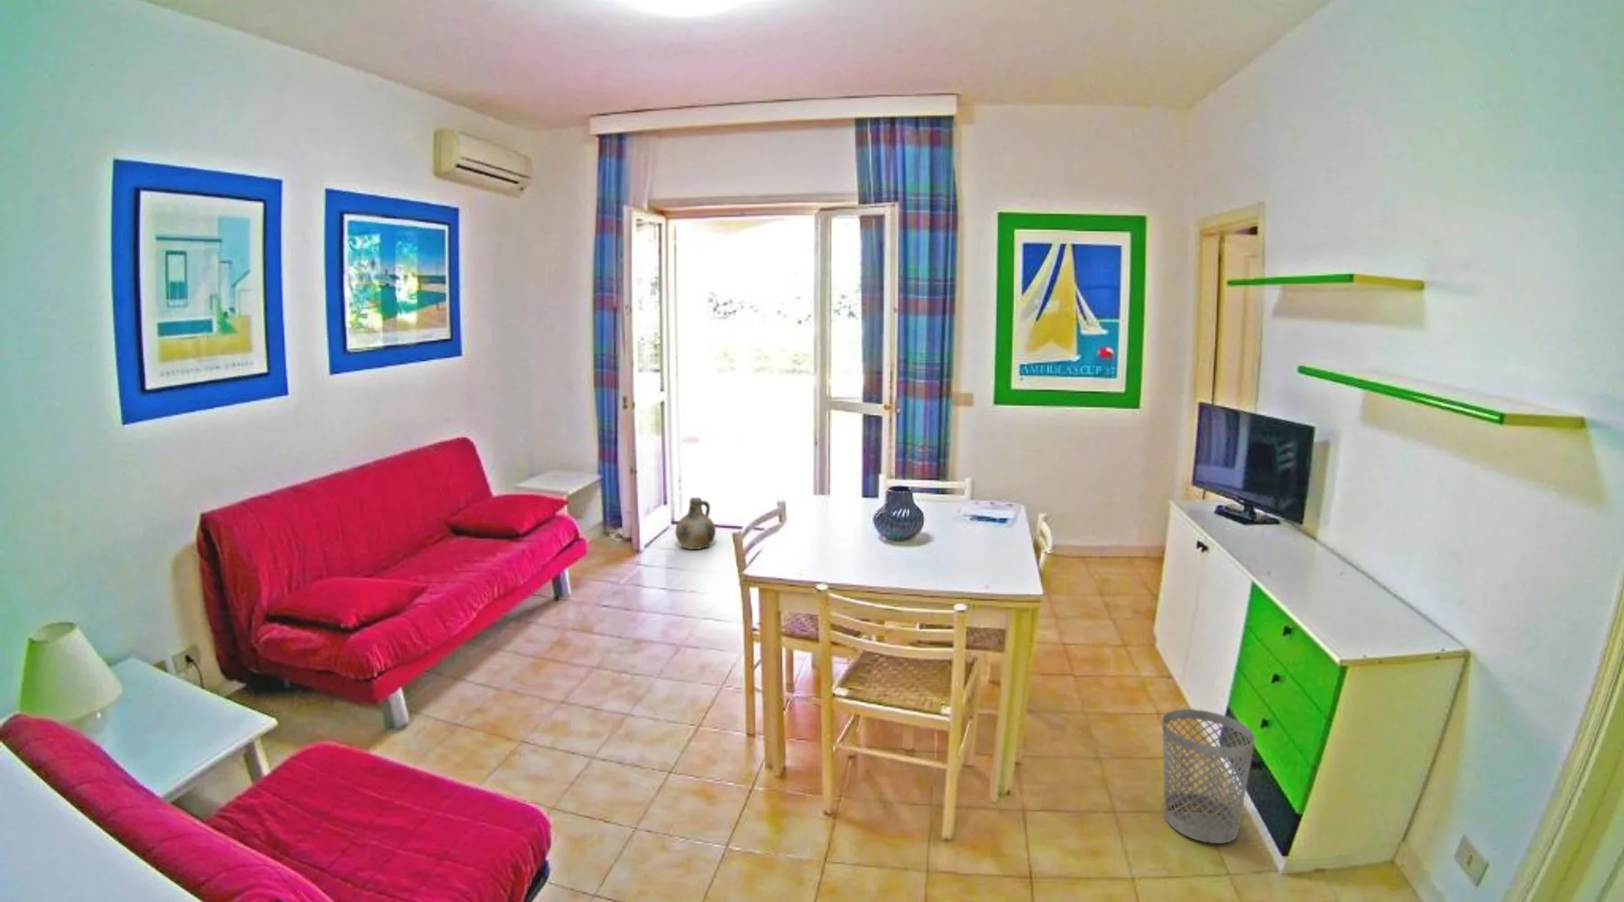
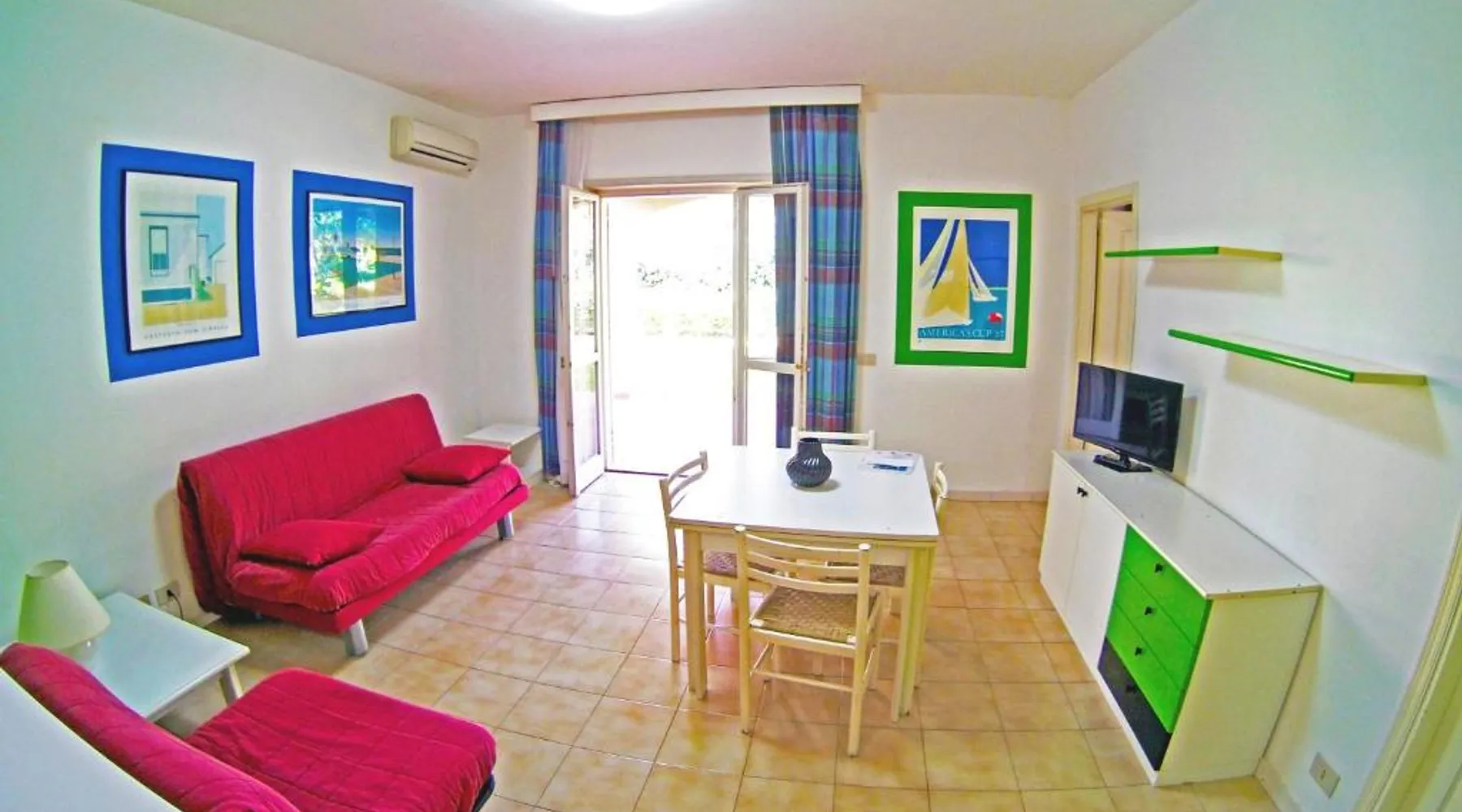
- ceramic jug (694, 522)
- wastebasket (1204, 775)
